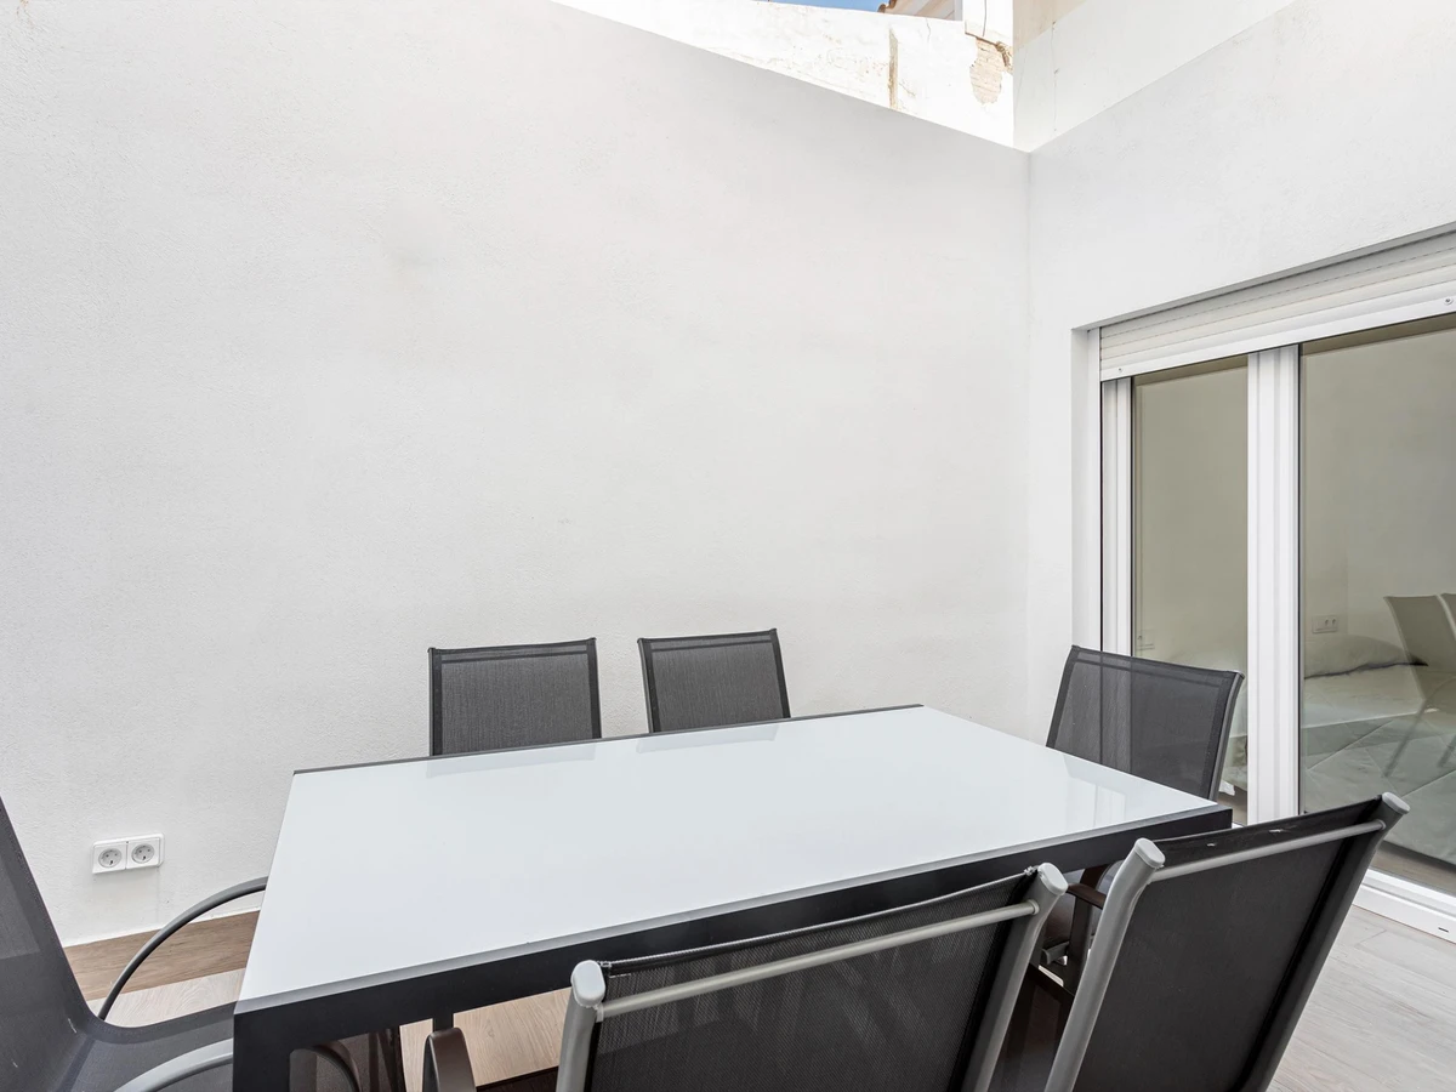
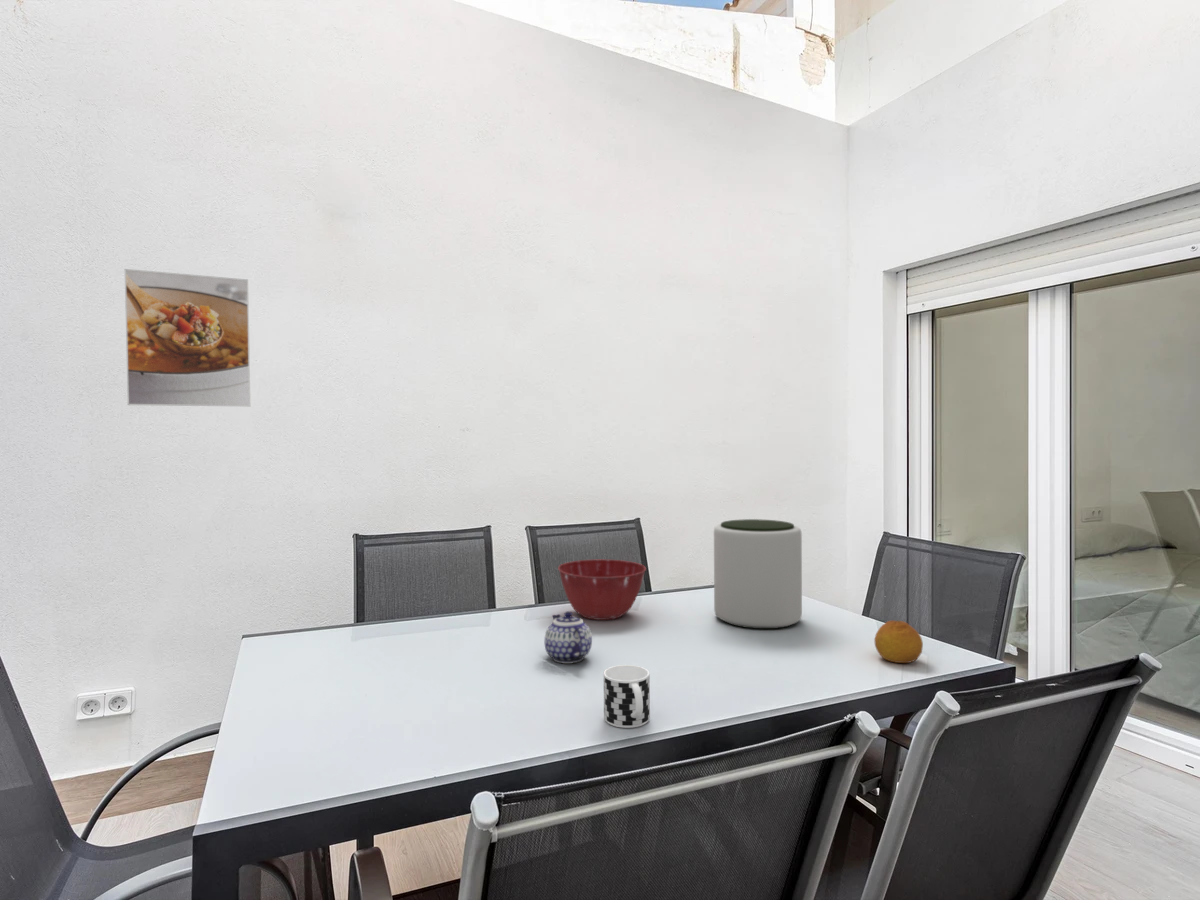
+ mixing bowl (602, 590)
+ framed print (190, 340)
+ teapot (568, 635)
+ cup (629, 698)
+ plant pot (757, 571)
+ fruit (898, 640)
